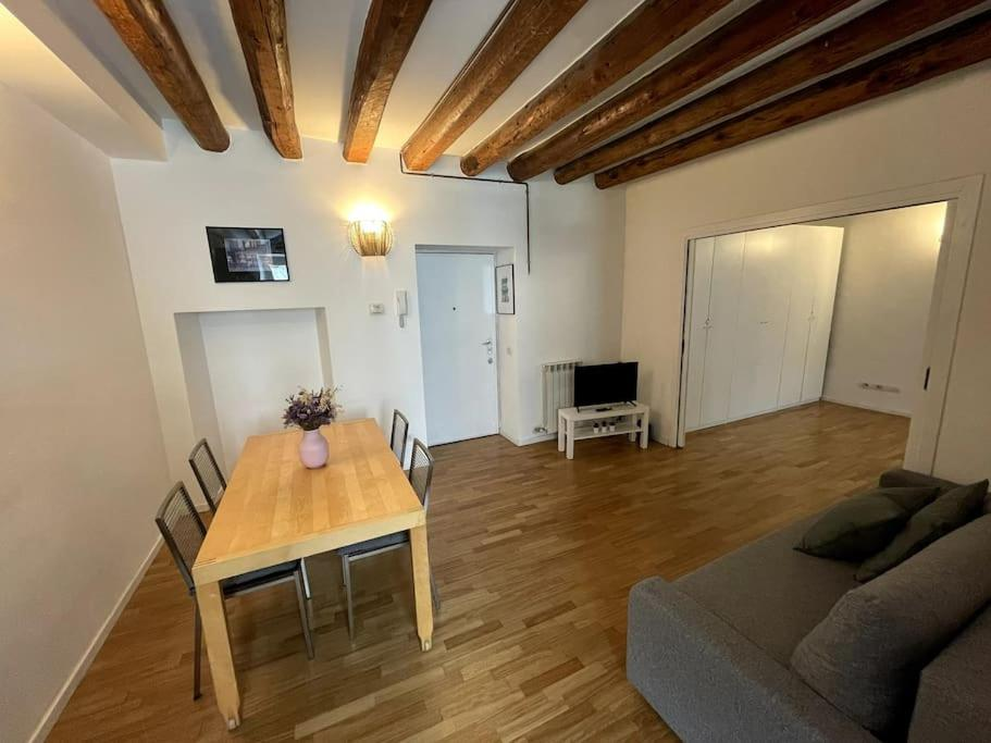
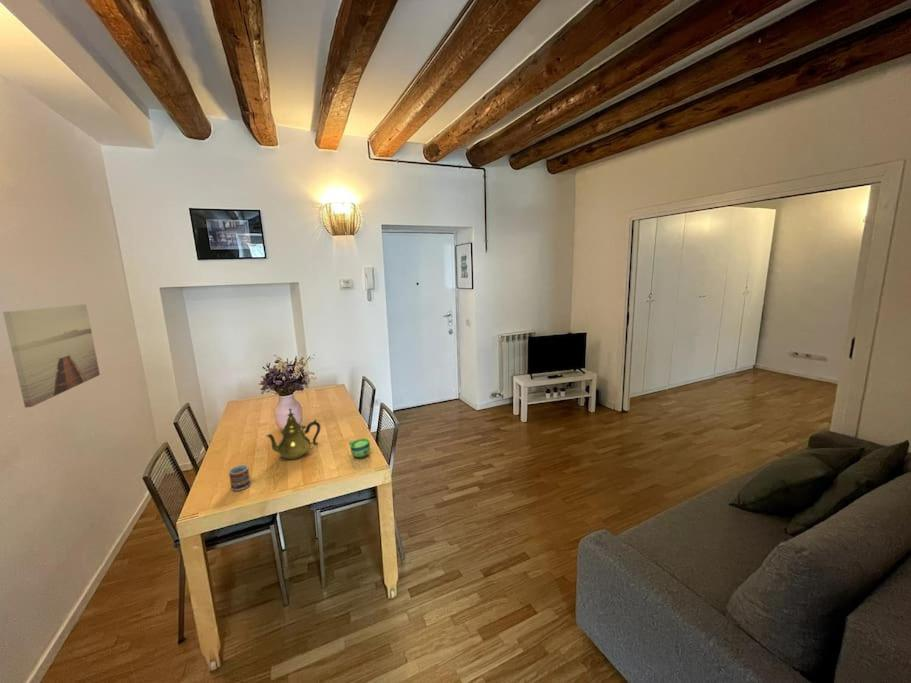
+ cup (240, 476)
+ wall art (59, 348)
+ cup (357, 448)
+ teapot (294, 431)
